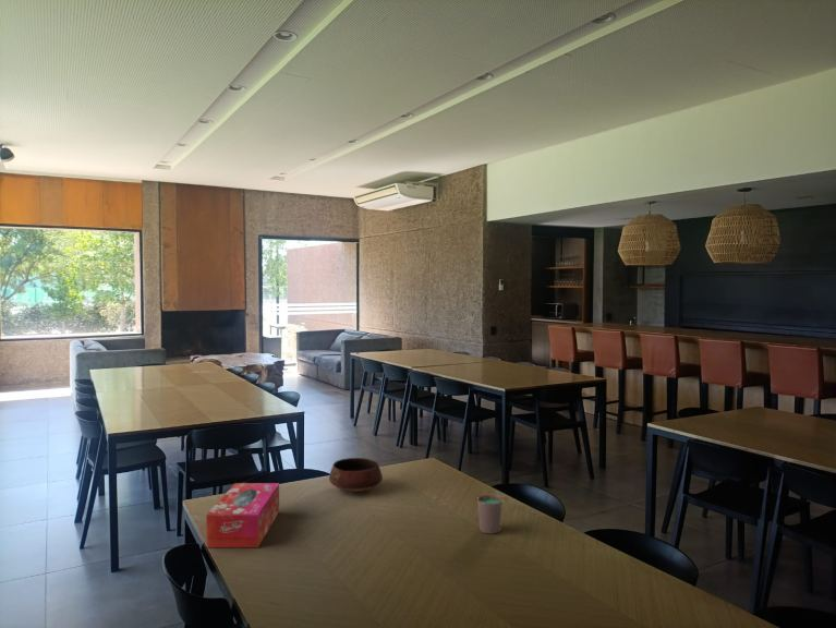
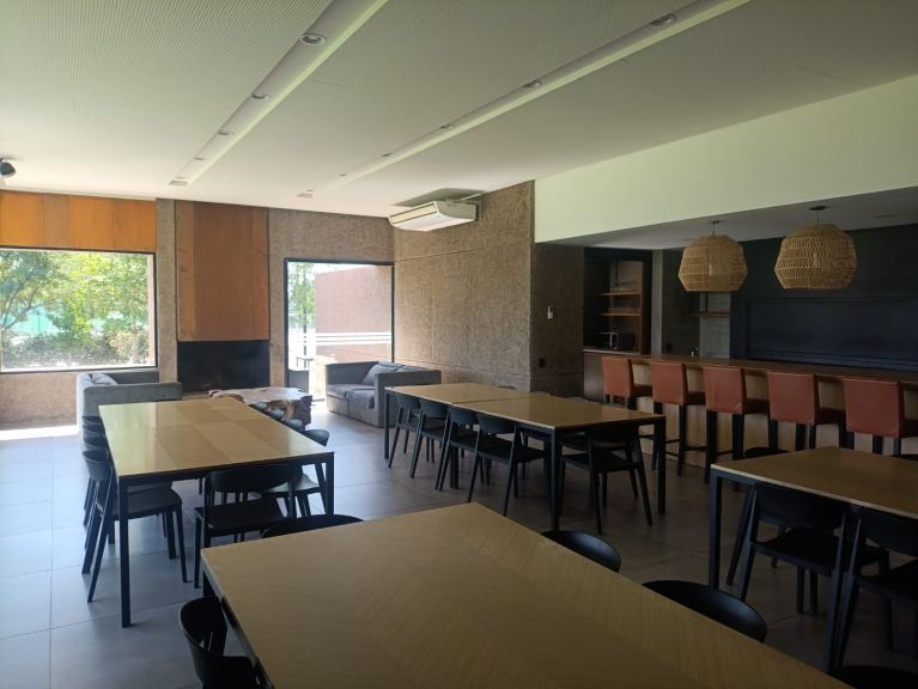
- bowl (355, 476)
- tissue box (245, 512)
- cup (489, 514)
